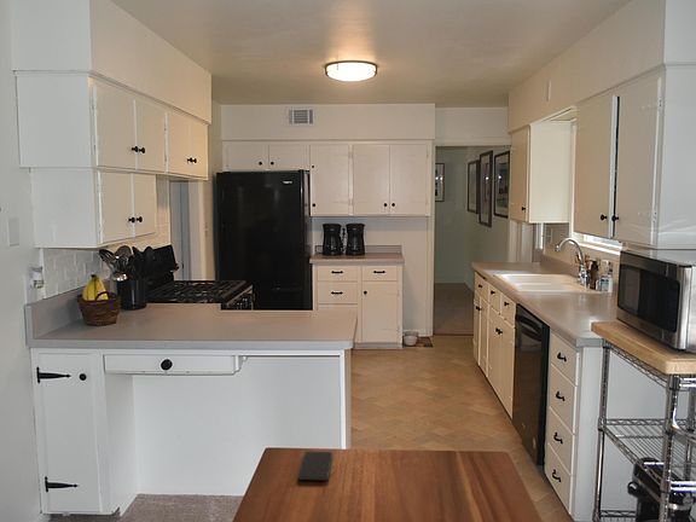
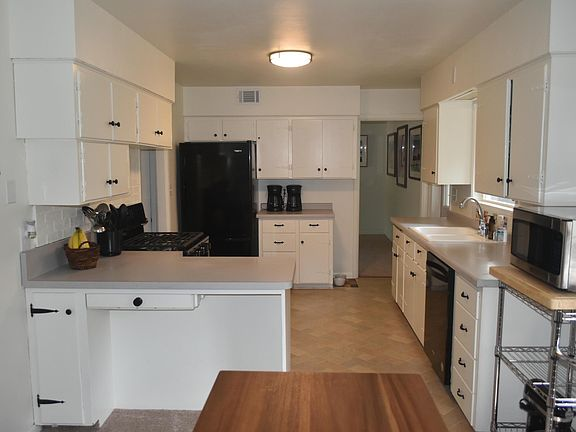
- smartphone (315, 464)
